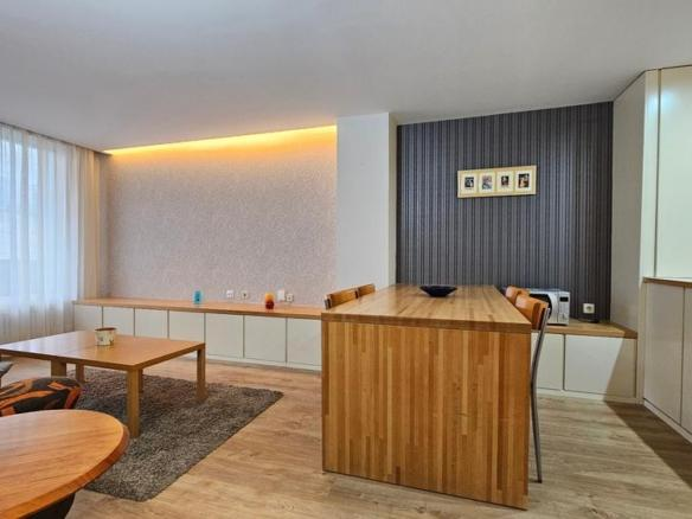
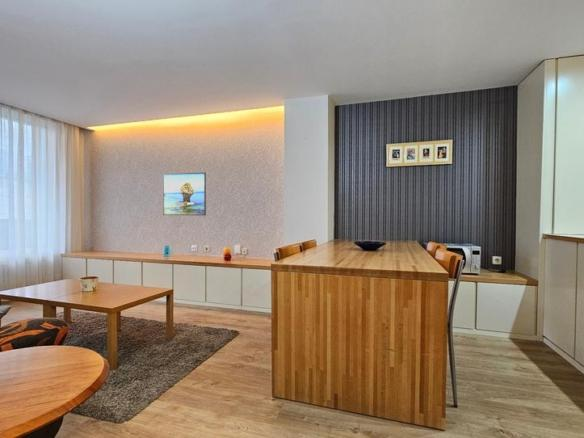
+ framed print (183, 194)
